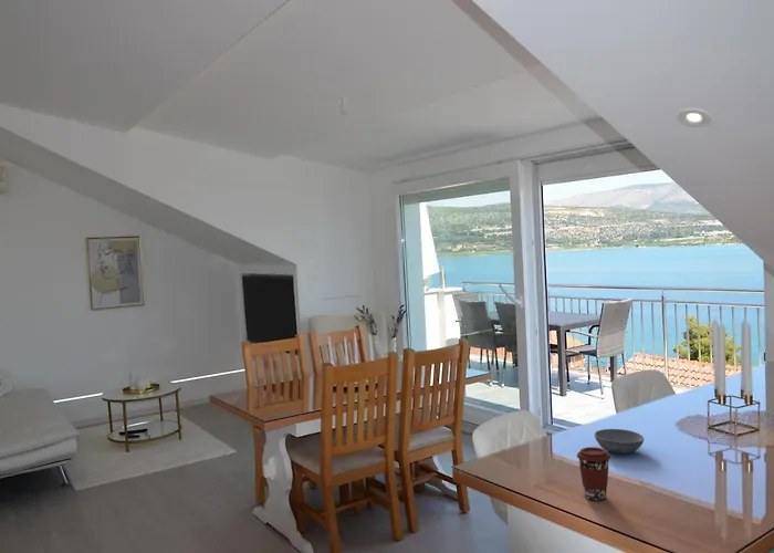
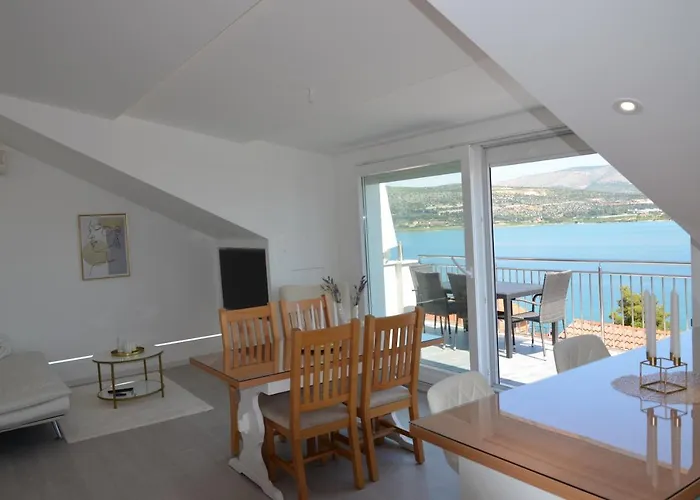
- coffee cup (594, 473)
- bowl (619, 442)
